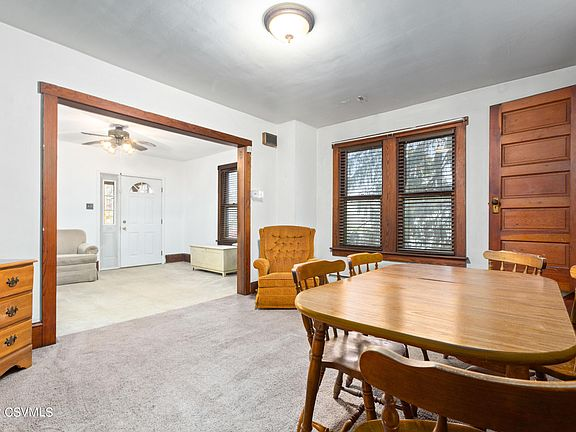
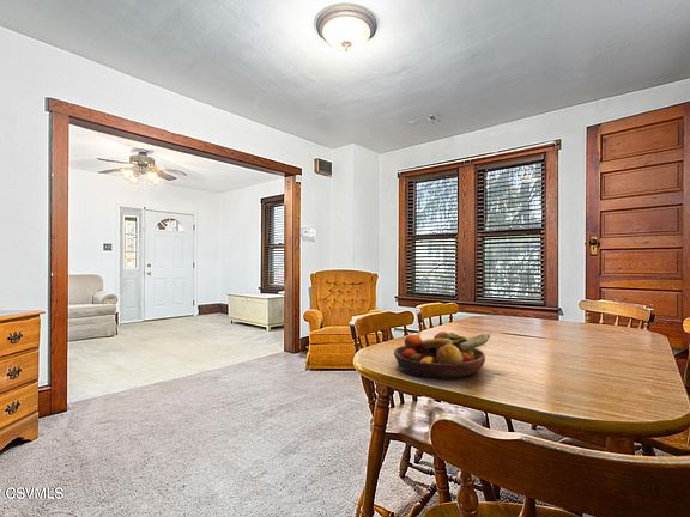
+ fruit bowl (438, 348)
